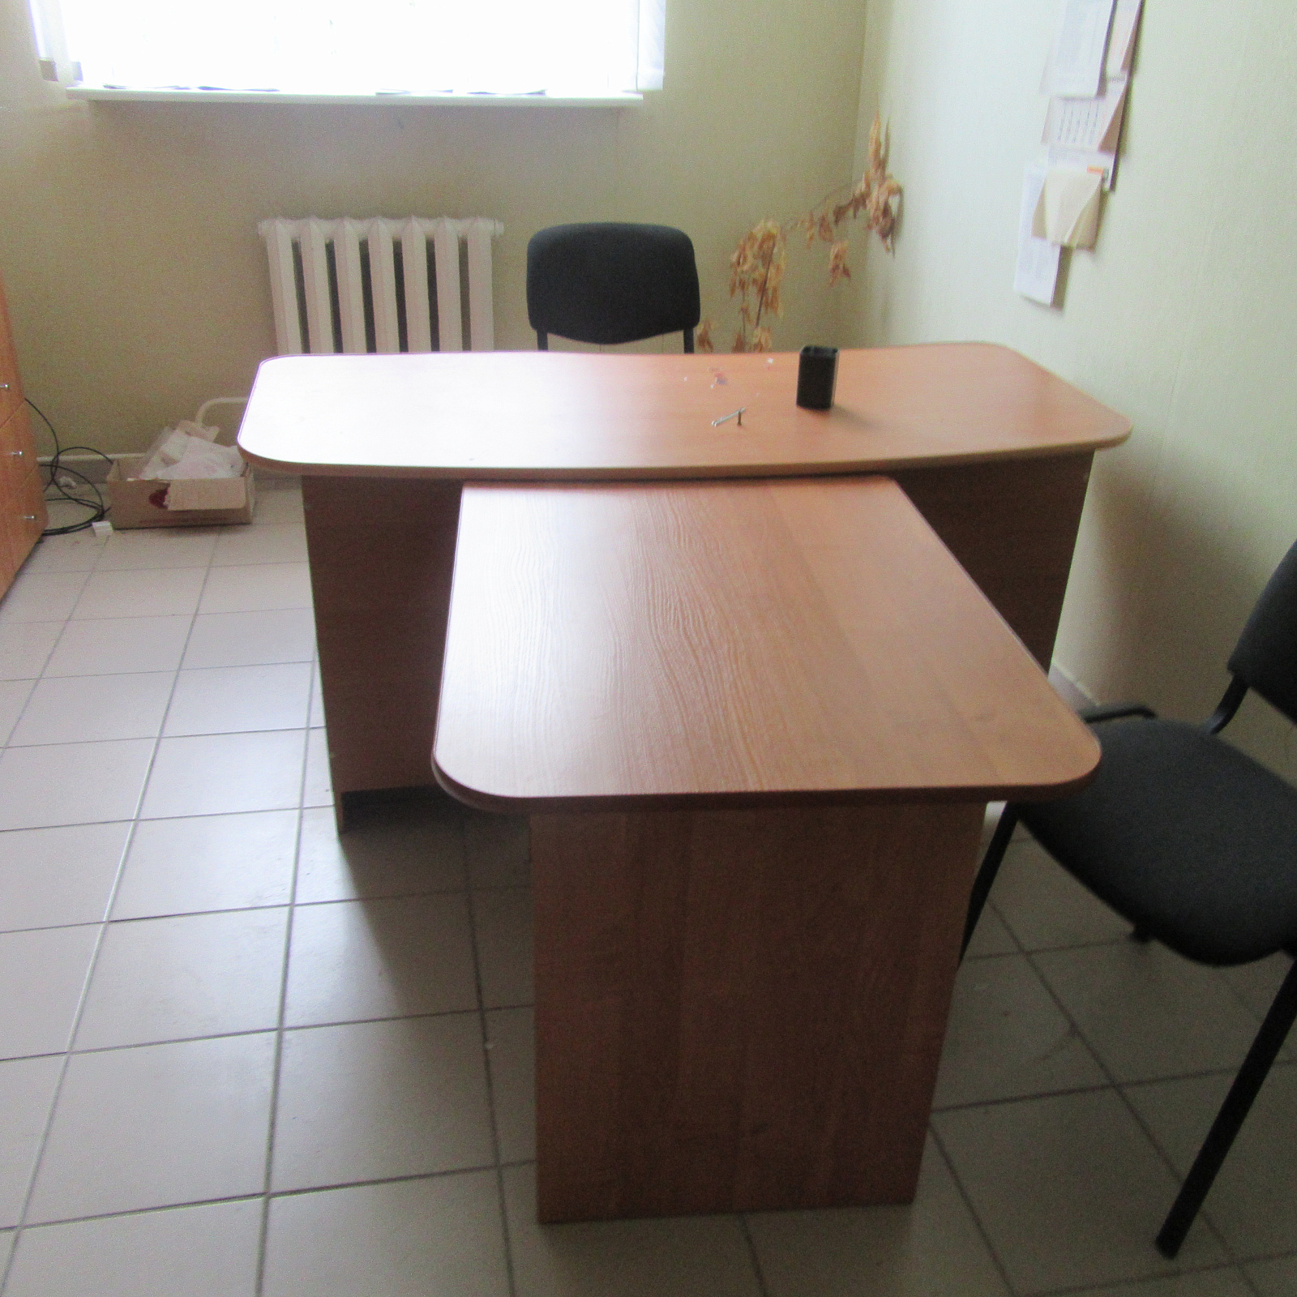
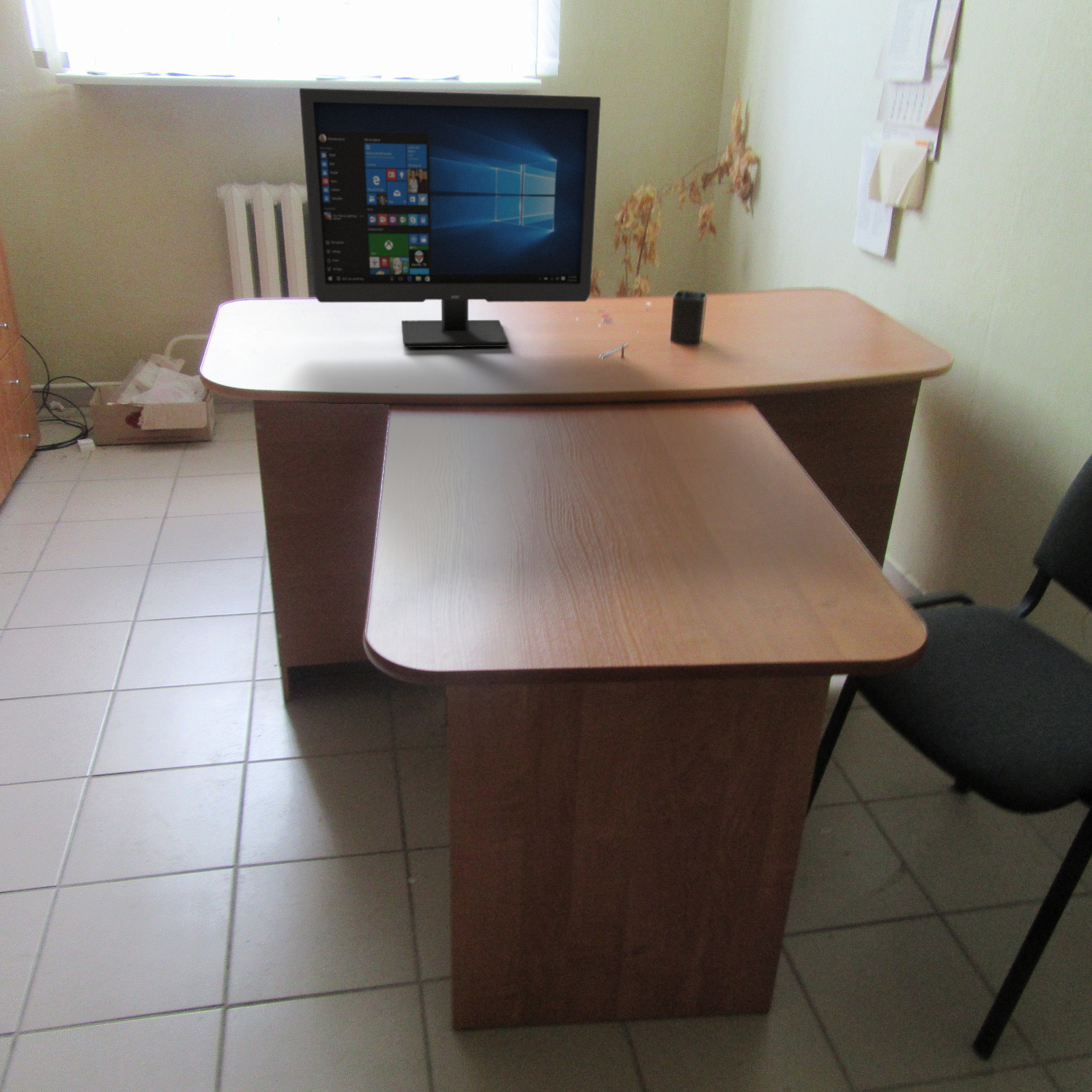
+ computer monitor (455, 220)
